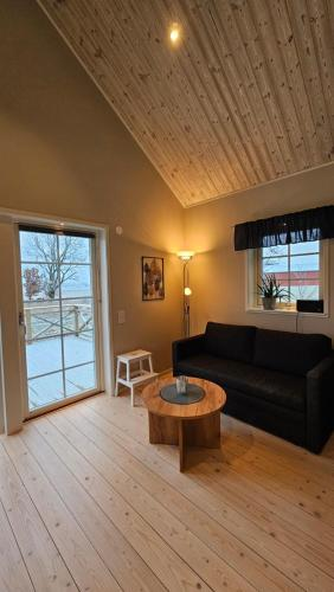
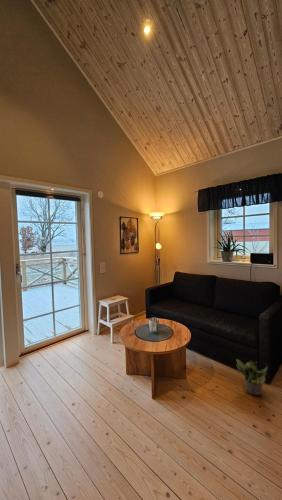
+ potted plant (250, 373)
